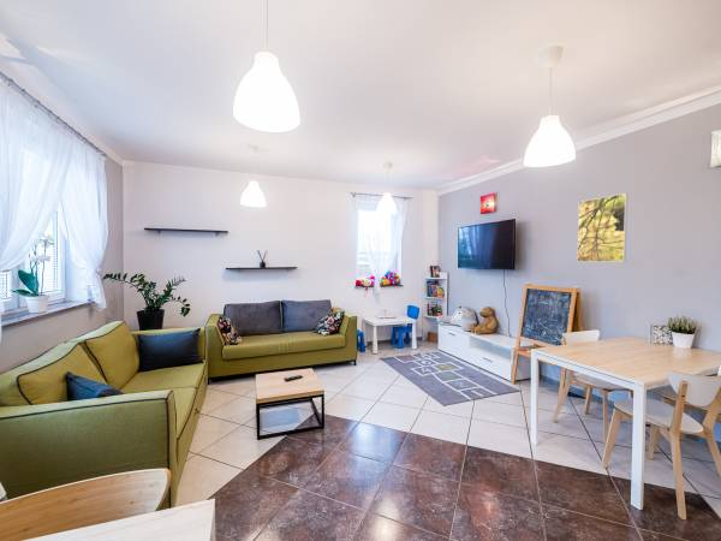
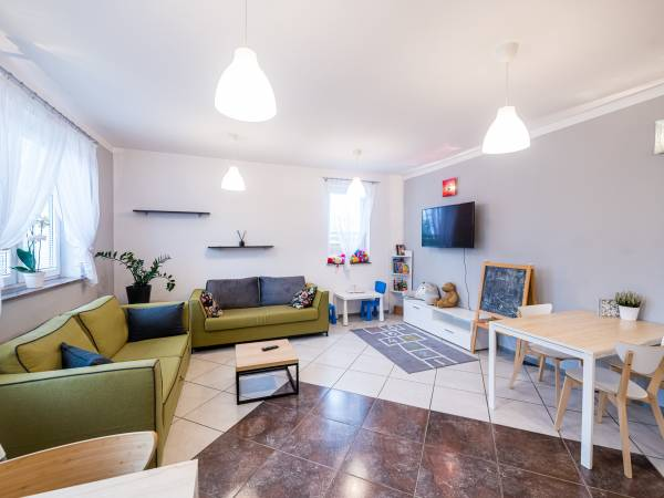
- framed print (601, 230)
